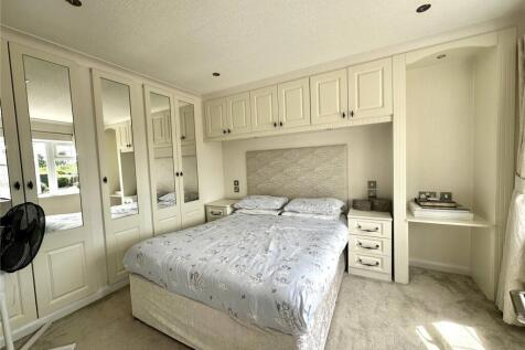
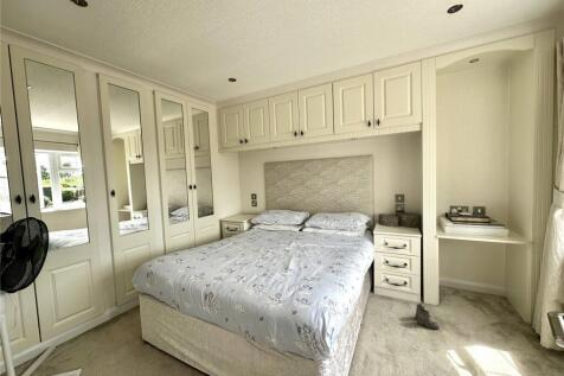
+ boots (425, 314)
